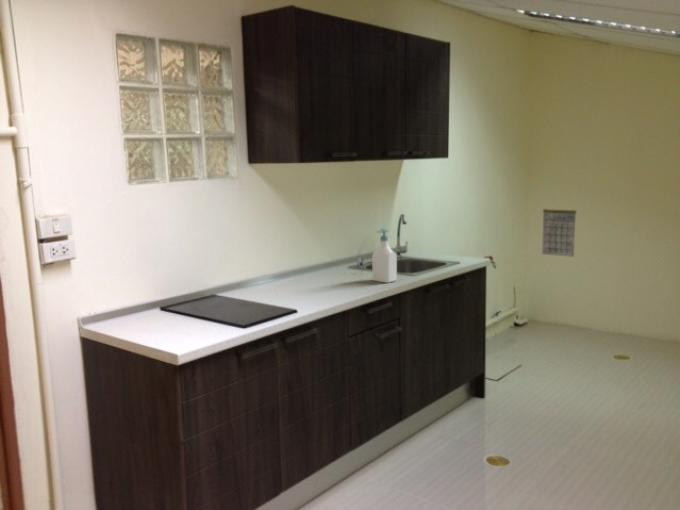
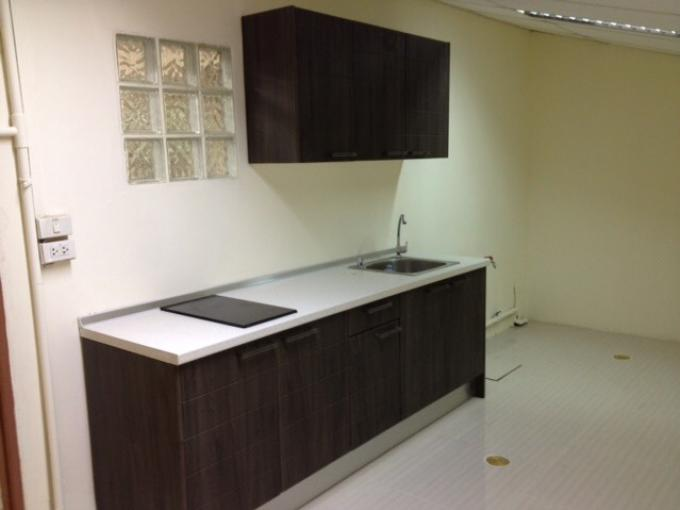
- calendar (558, 227)
- soap bottle (383, 254)
